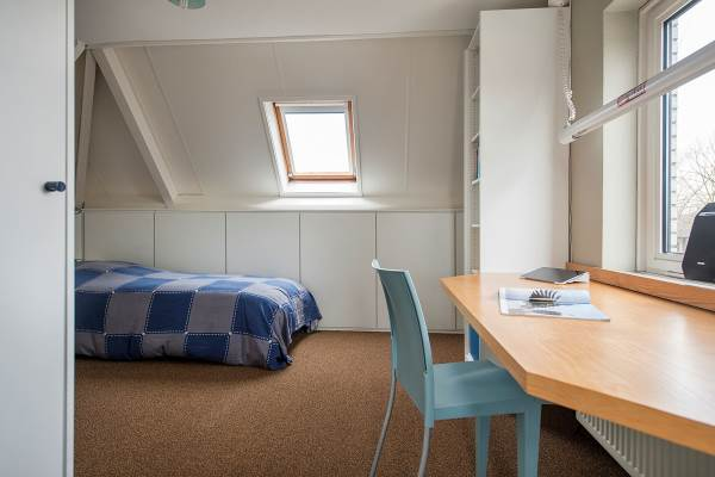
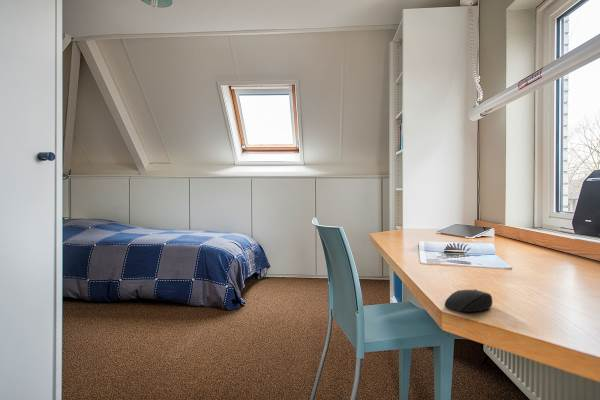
+ mouse (468, 298)
